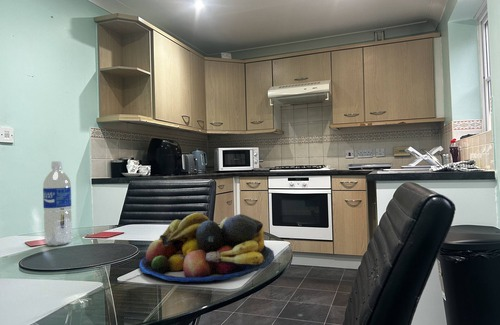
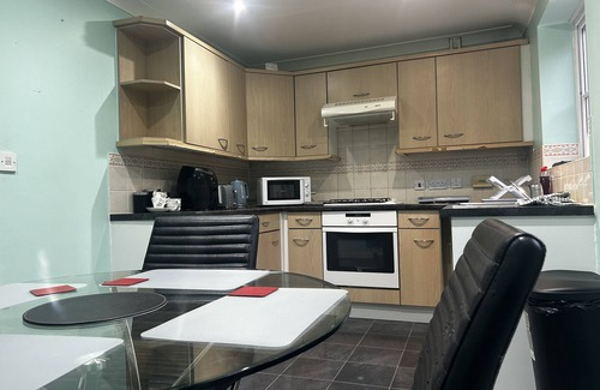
- water bottle (57, 202)
- fruit bowl (206, 235)
